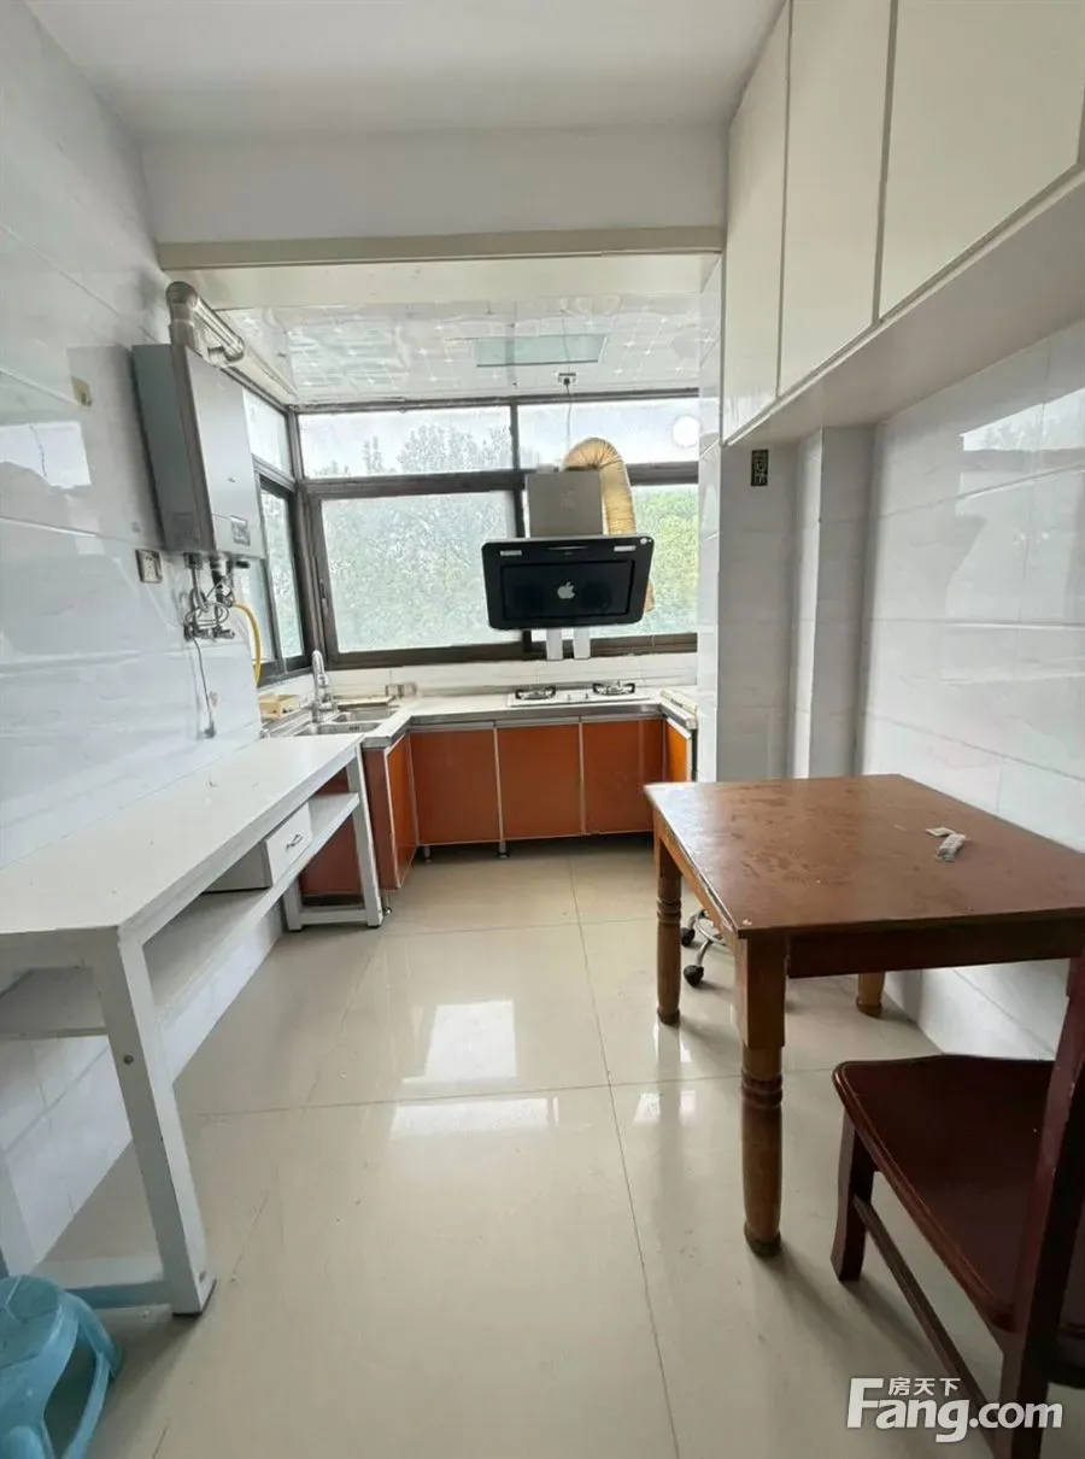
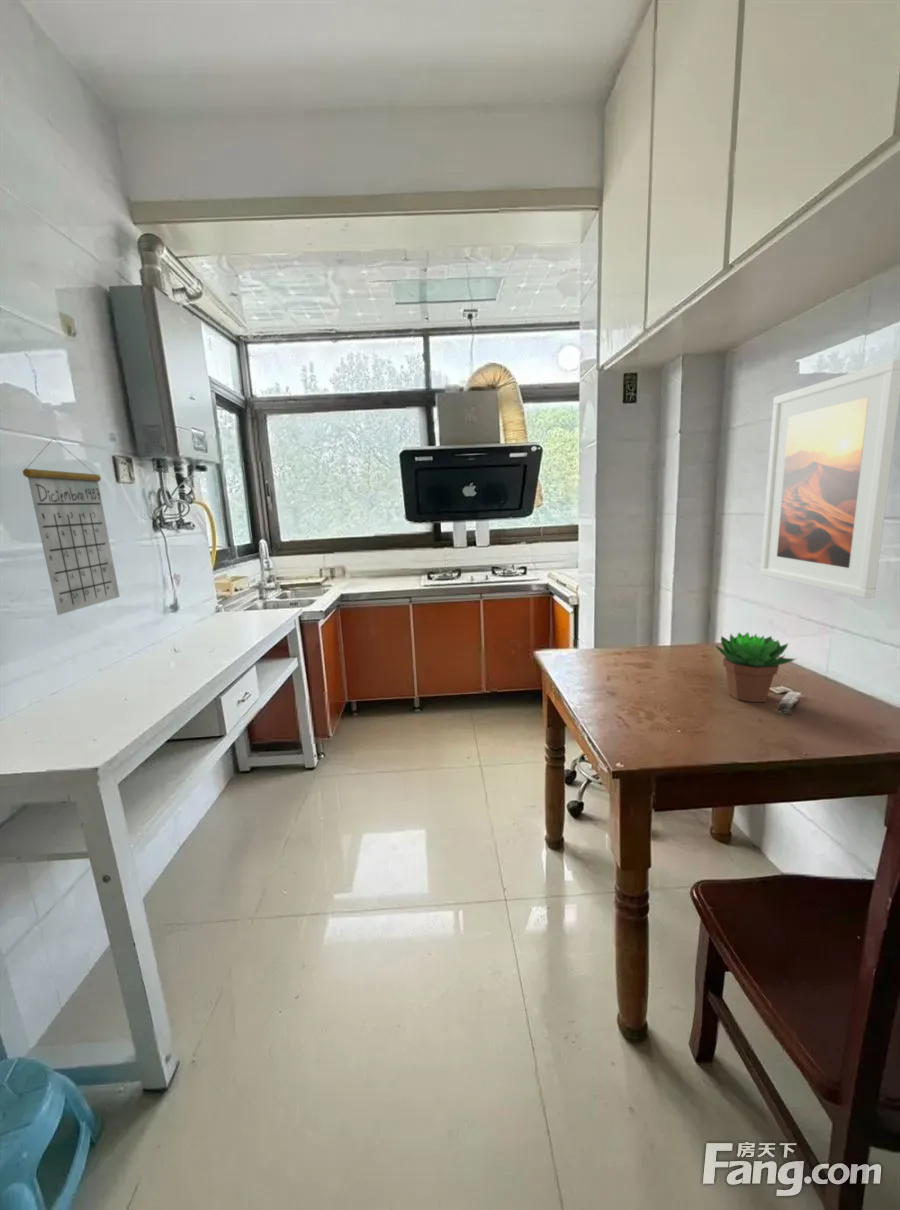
+ succulent plant (750, 664)
+ calendar (75, 524)
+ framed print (818, 486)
